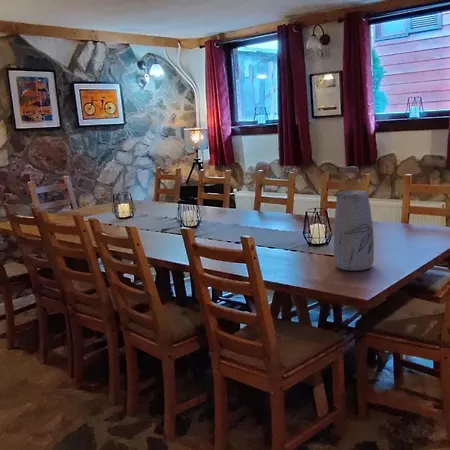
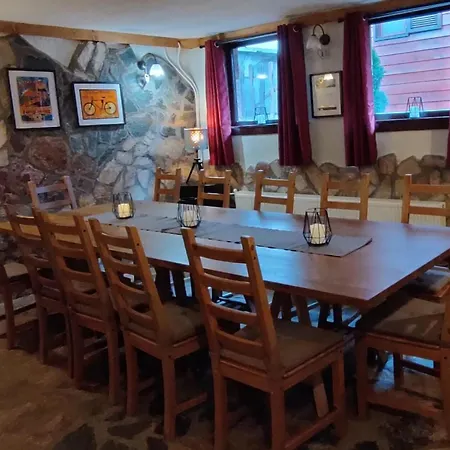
- vase (353, 229)
